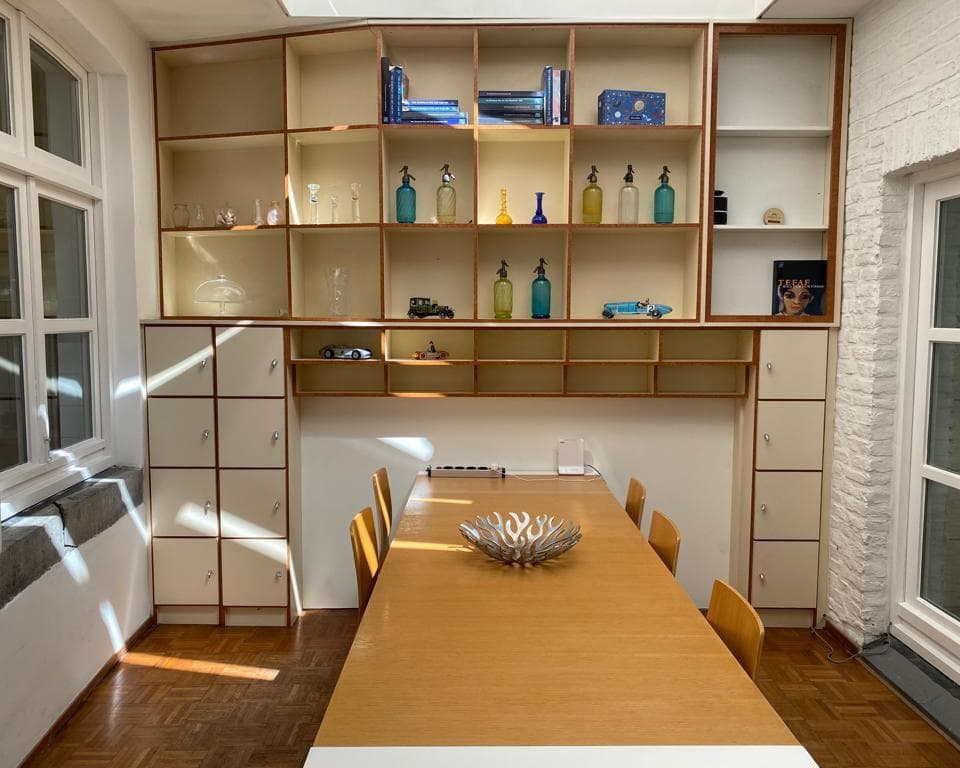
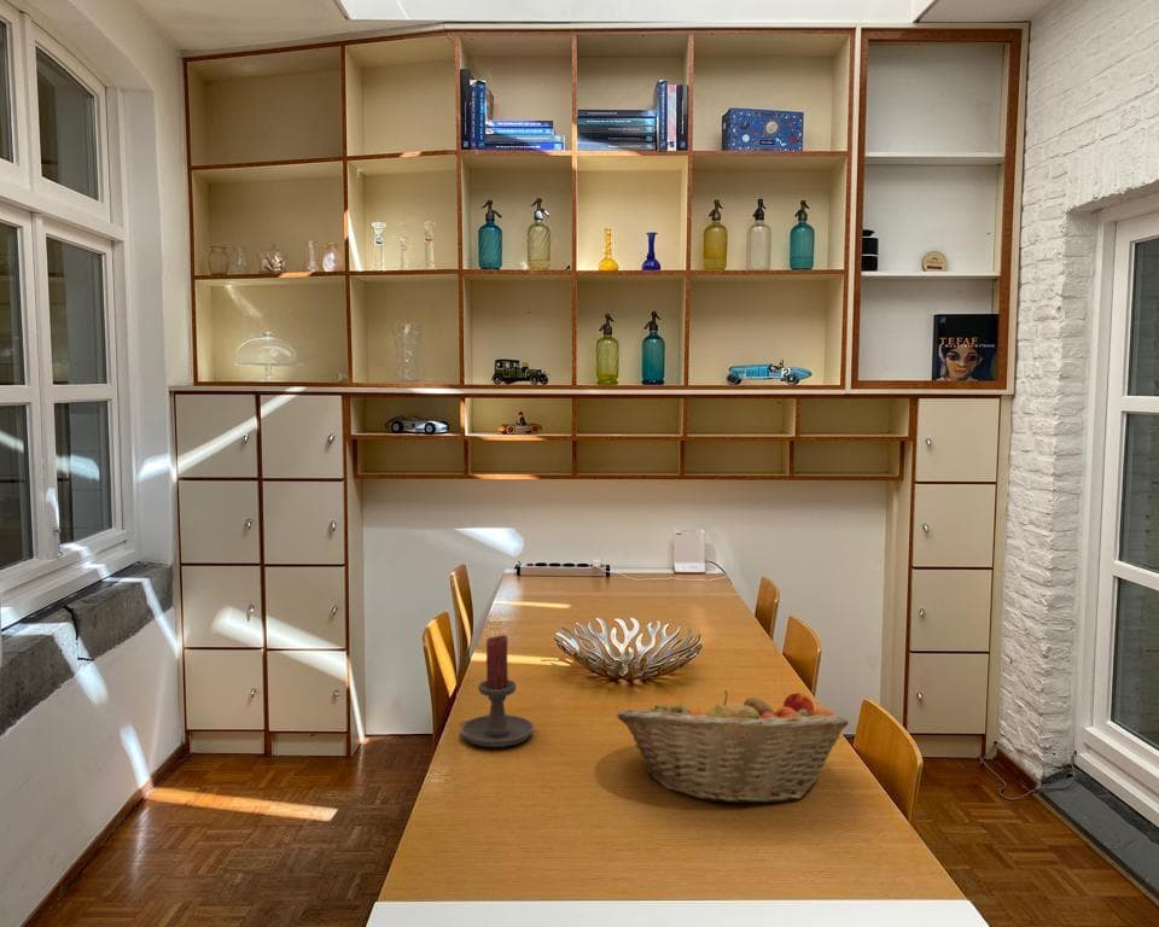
+ fruit basket (730, 734)
+ peach (798, 709)
+ candle holder (496, 682)
